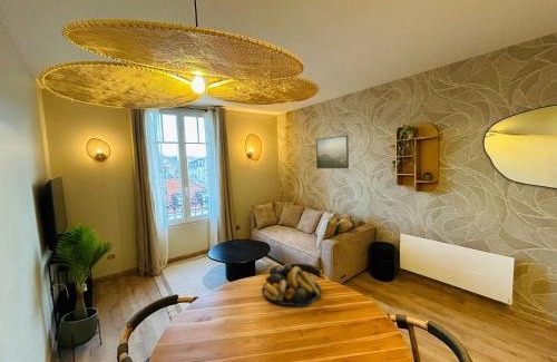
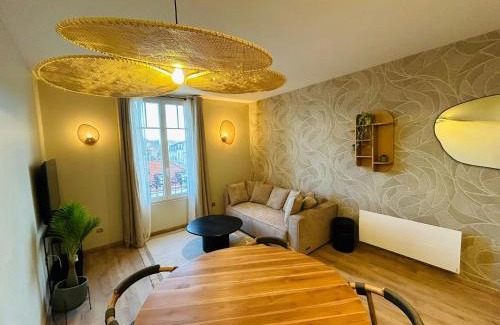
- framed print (331, 153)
- fruit bowl (291, 278)
